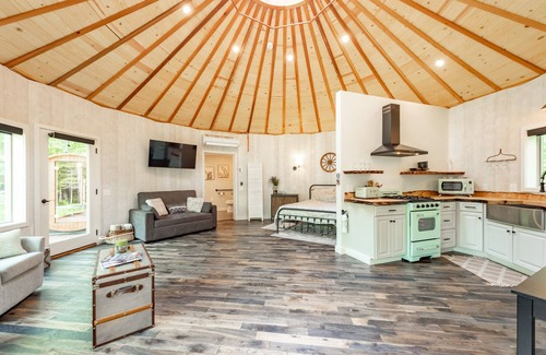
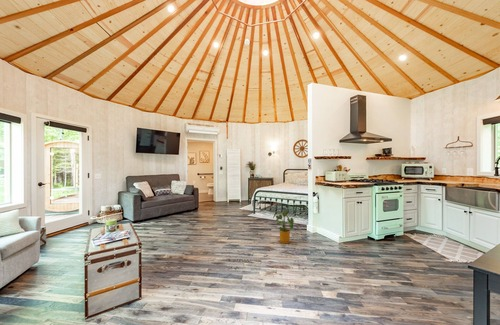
+ house plant (283, 227)
